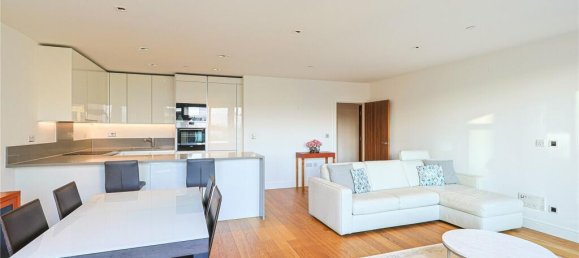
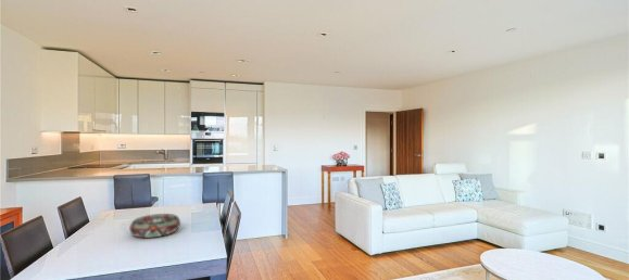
+ decorative bowl (155, 225)
